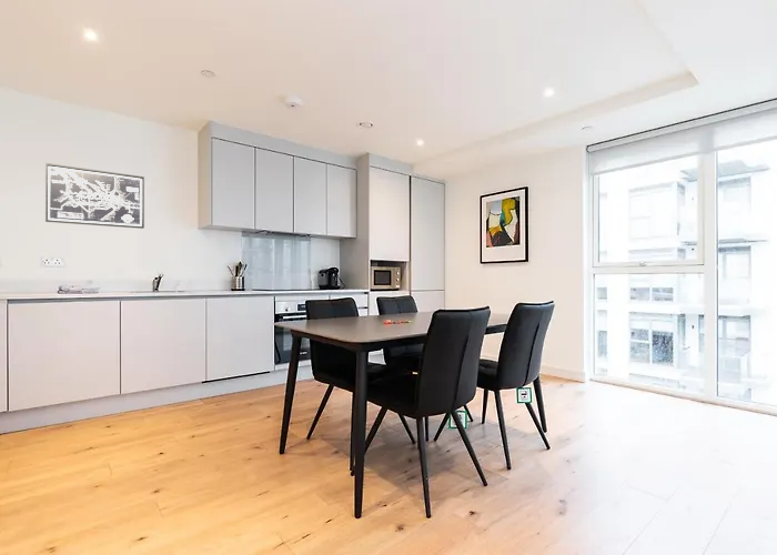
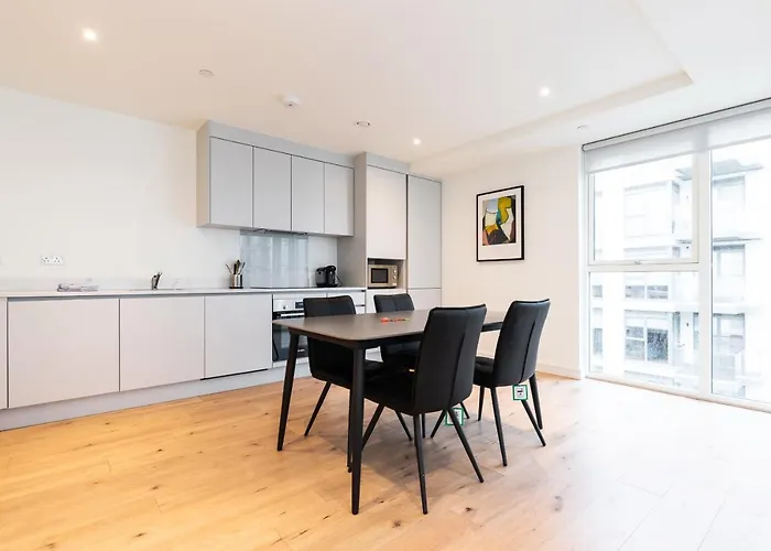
- wall art (98, 198)
